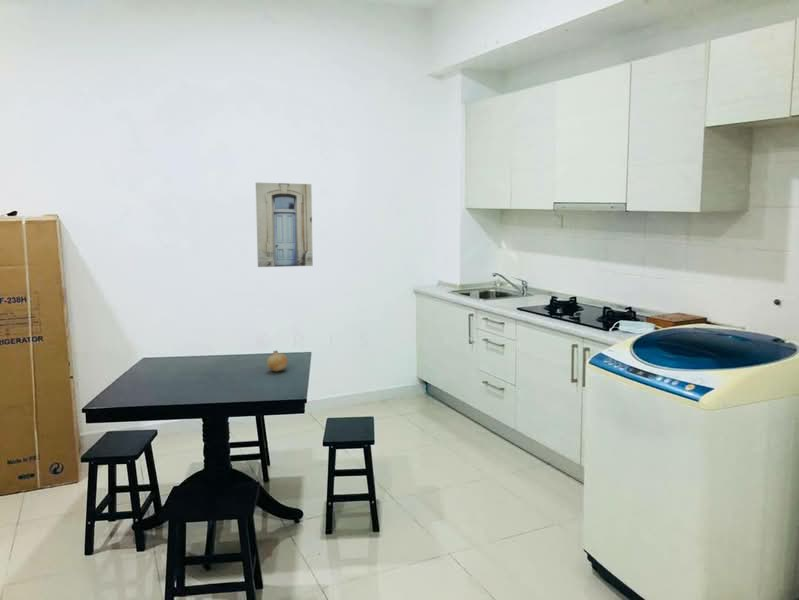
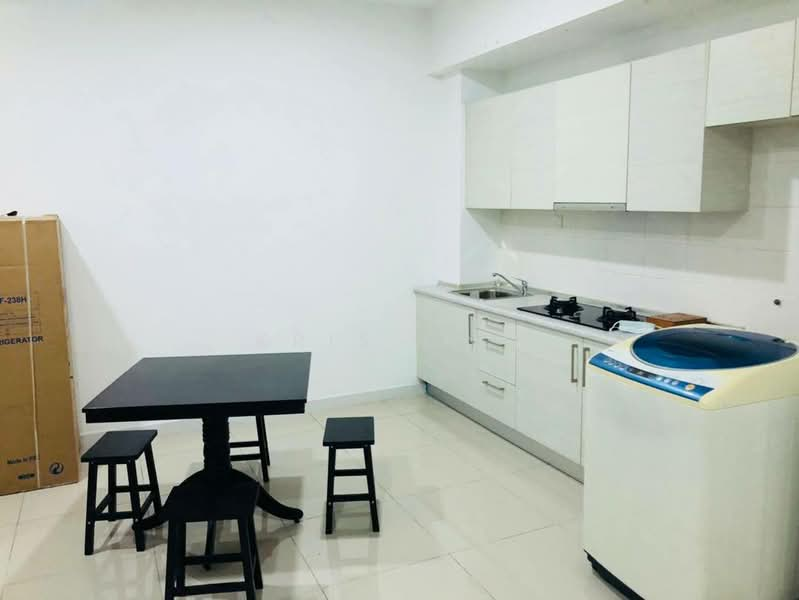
- wall art (284, 225)
- fruit (277, 361)
